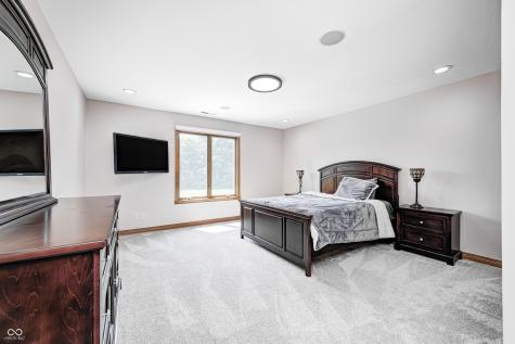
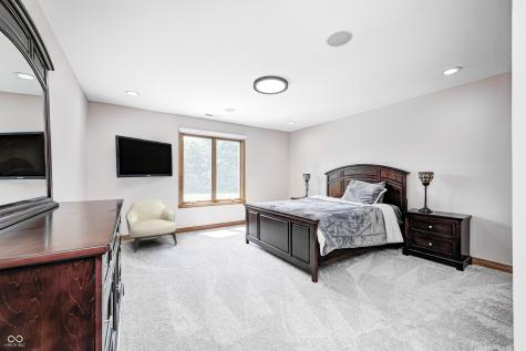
+ armchair (151, 221)
